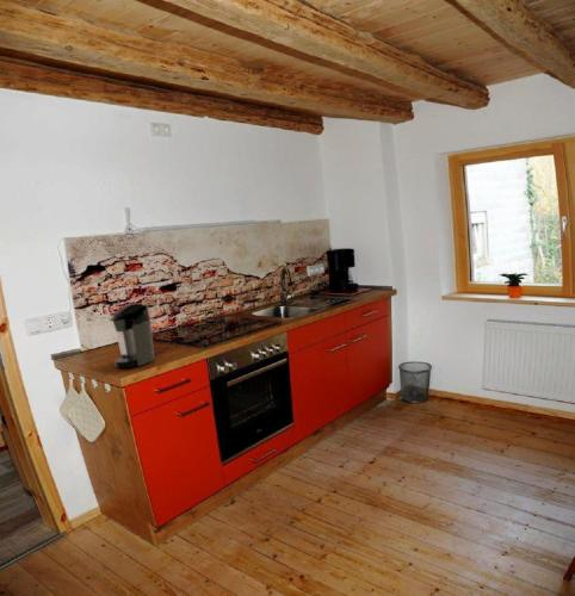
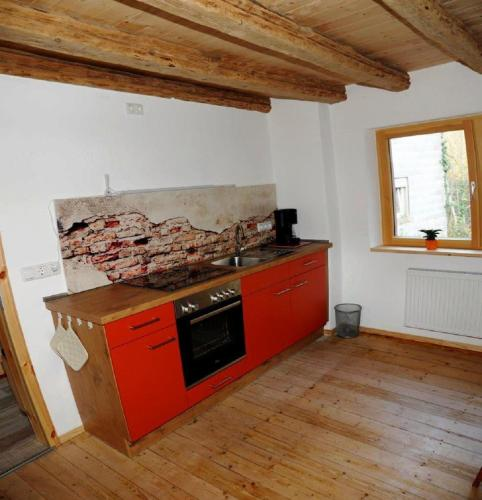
- coffee maker (128, 331)
